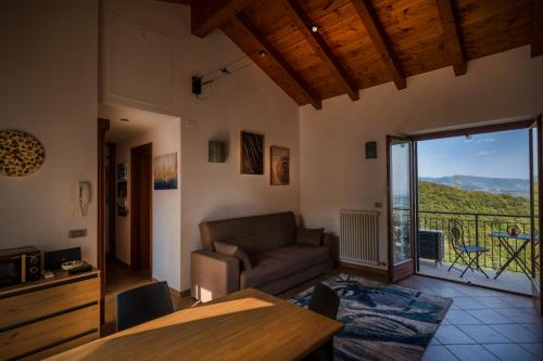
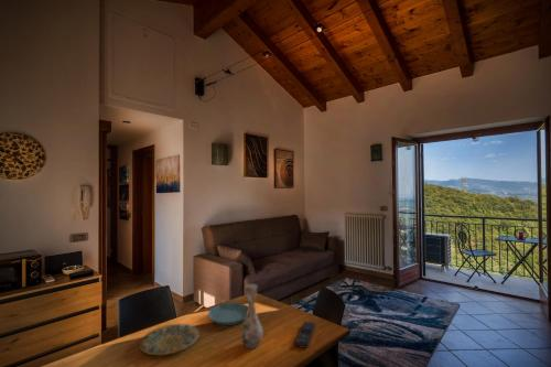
+ plate (170, 339)
+ remote control (305, 333)
+ saucer (229, 314)
+ vase (251, 315)
